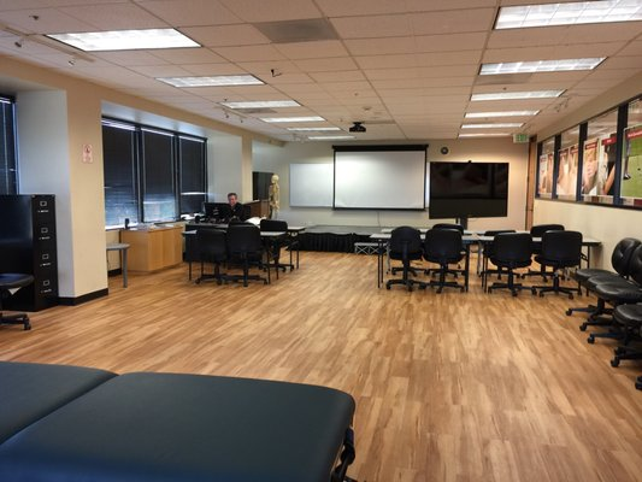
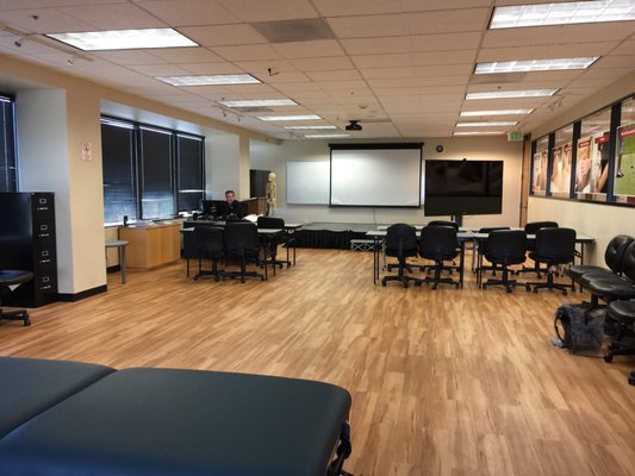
+ backpack (578, 326)
